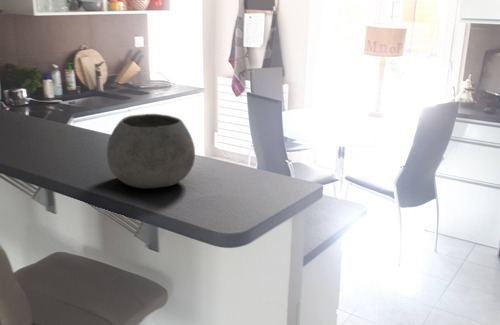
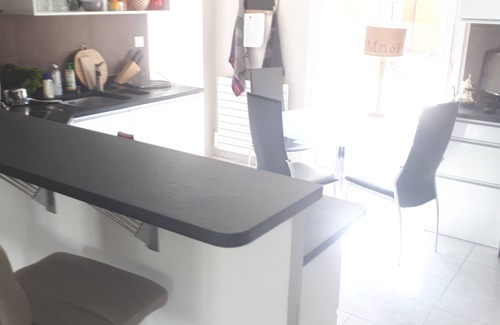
- bowl (151, 151)
